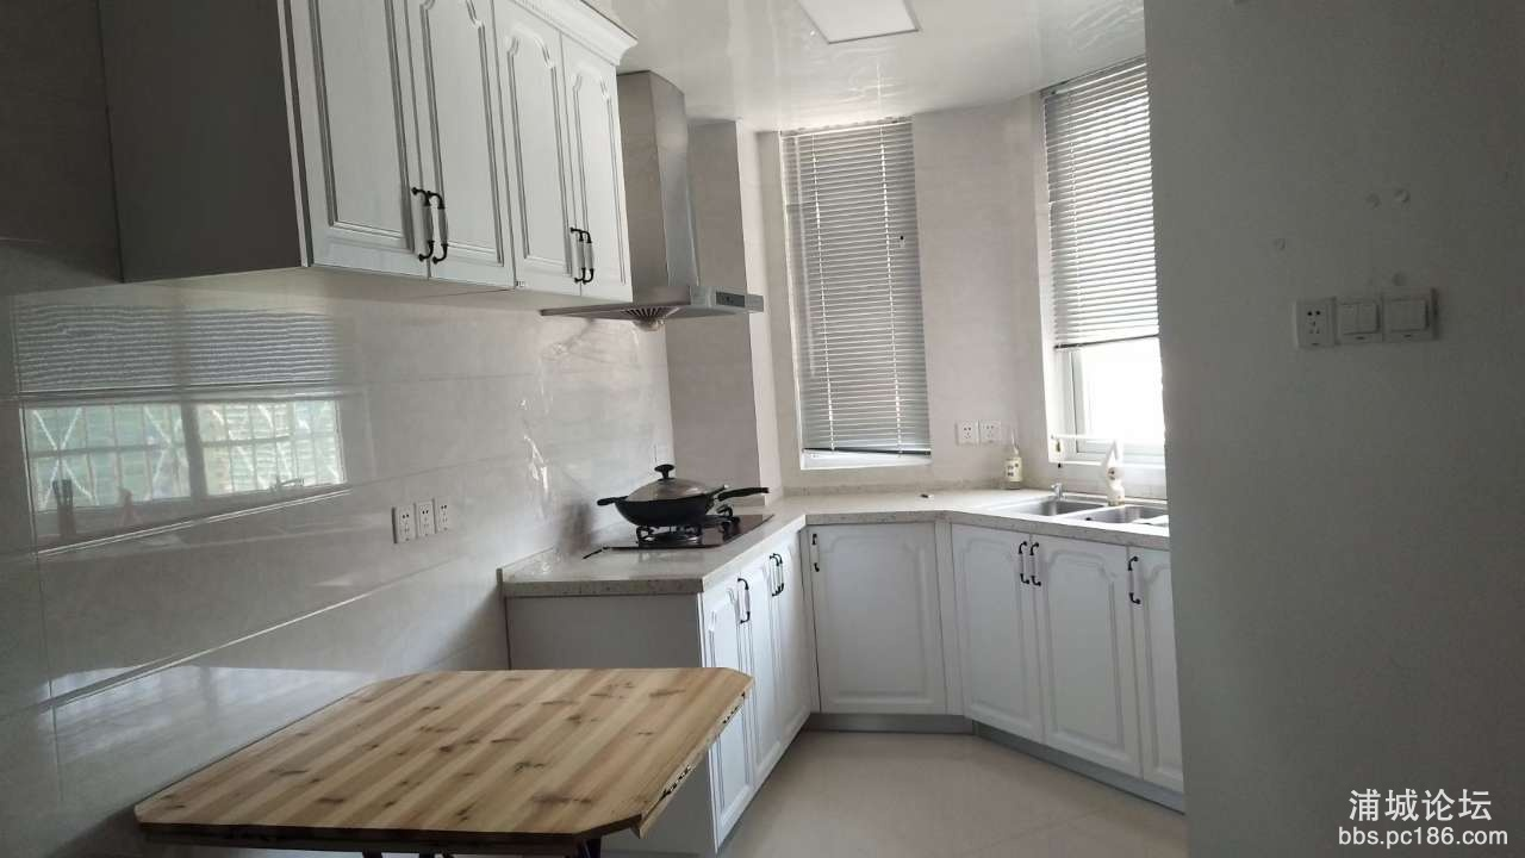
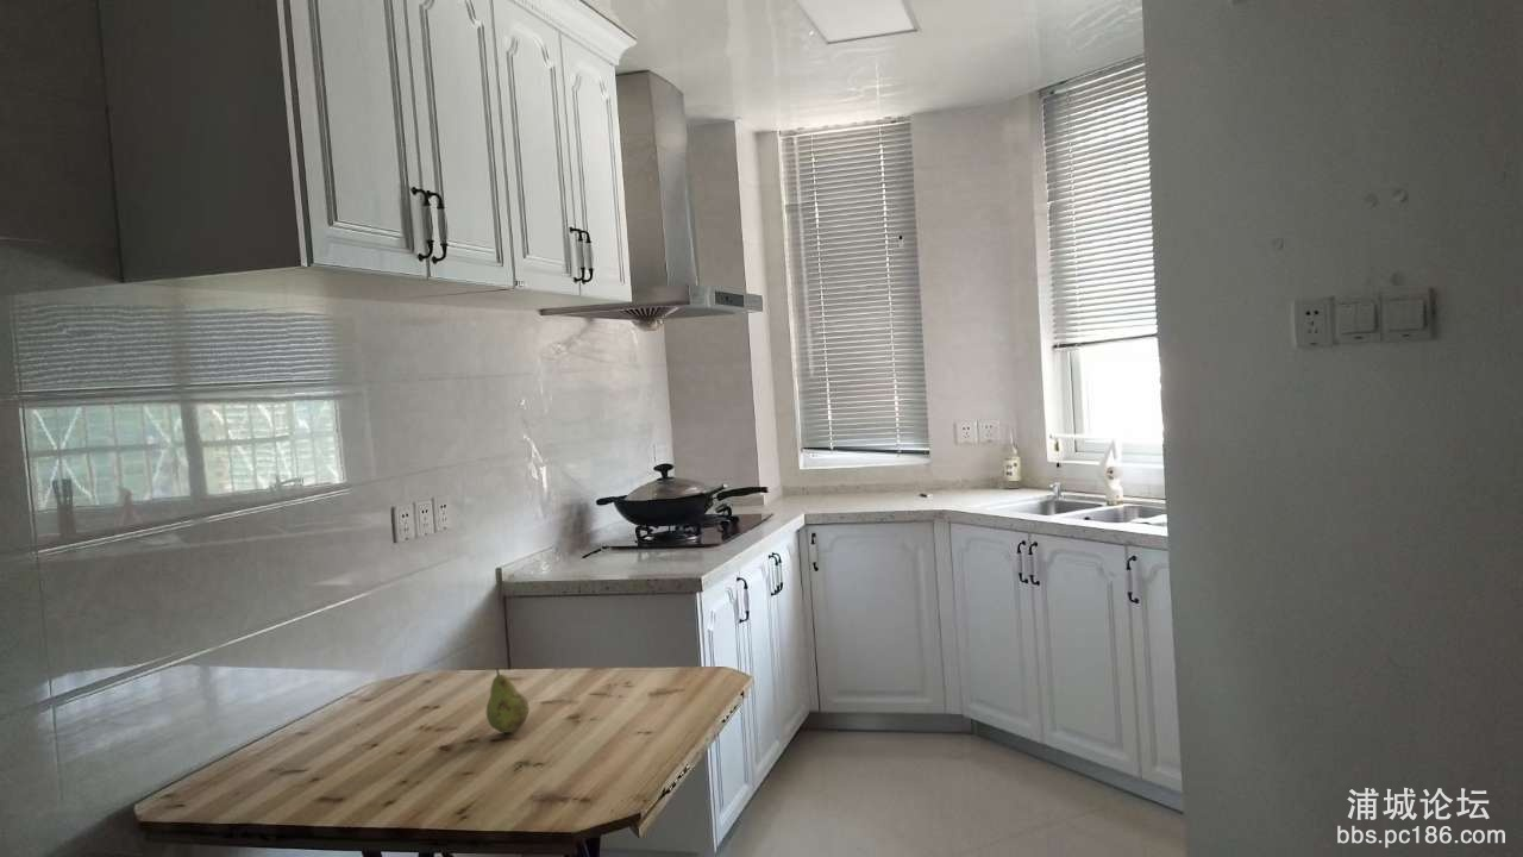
+ fruit (507, 699)
